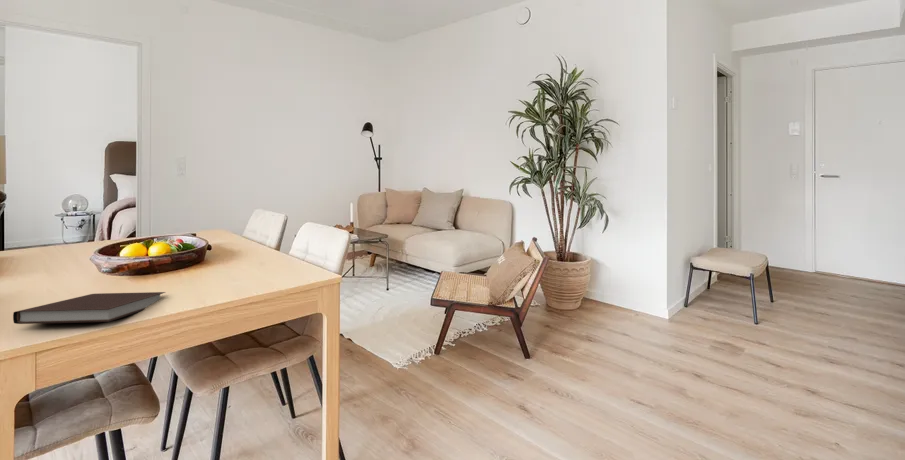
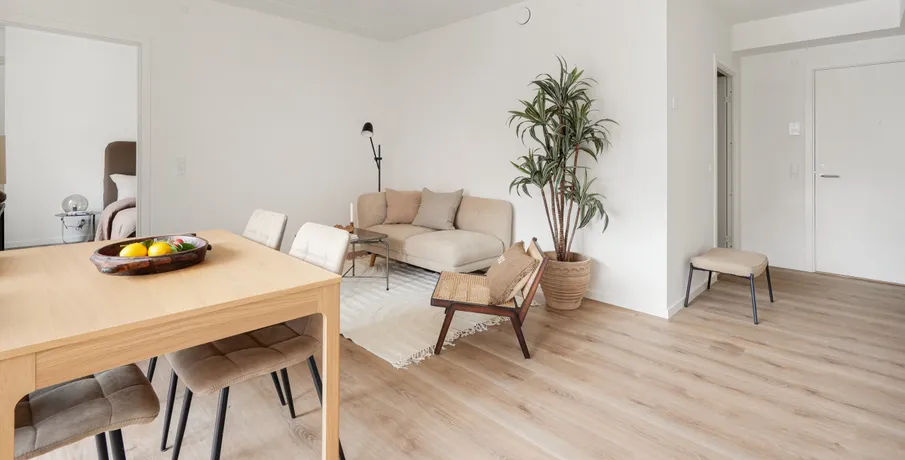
- notebook (98, 306)
